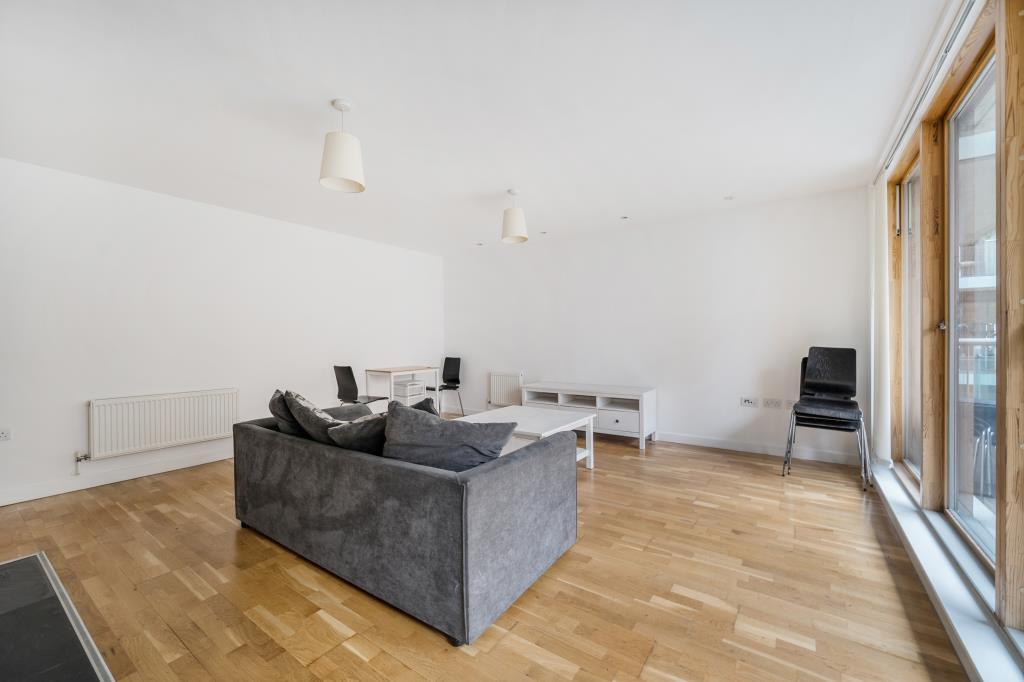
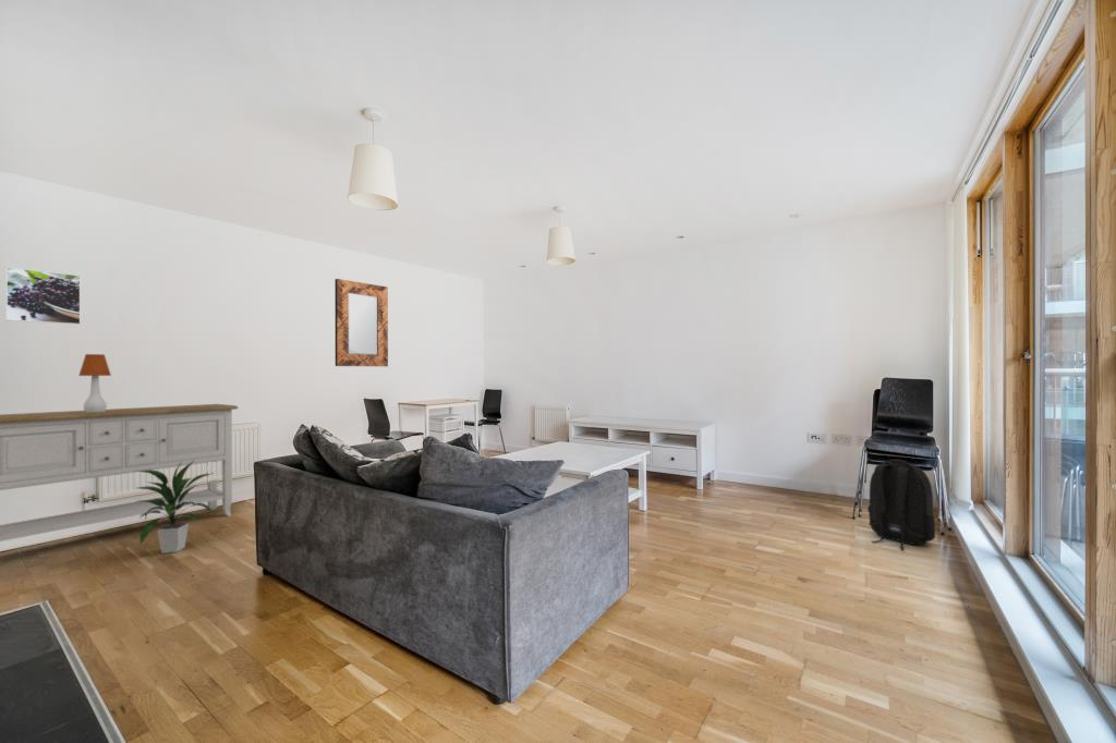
+ indoor plant (169, 506)
+ sideboard (117, 472)
+ home mirror (362, 325)
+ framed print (44, 296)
+ table lamp (95, 382)
+ backpack (898, 499)
